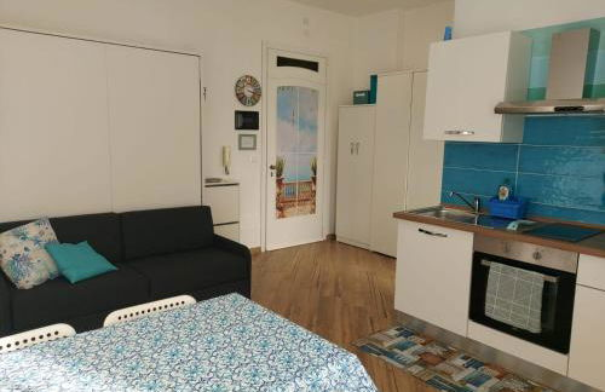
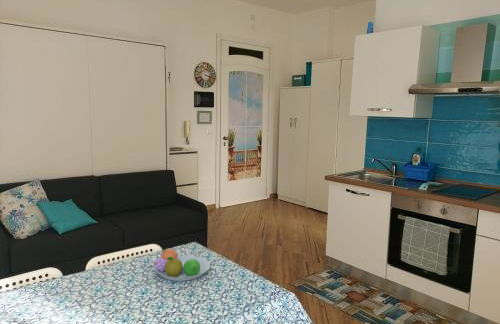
+ fruit bowl (182, 261)
